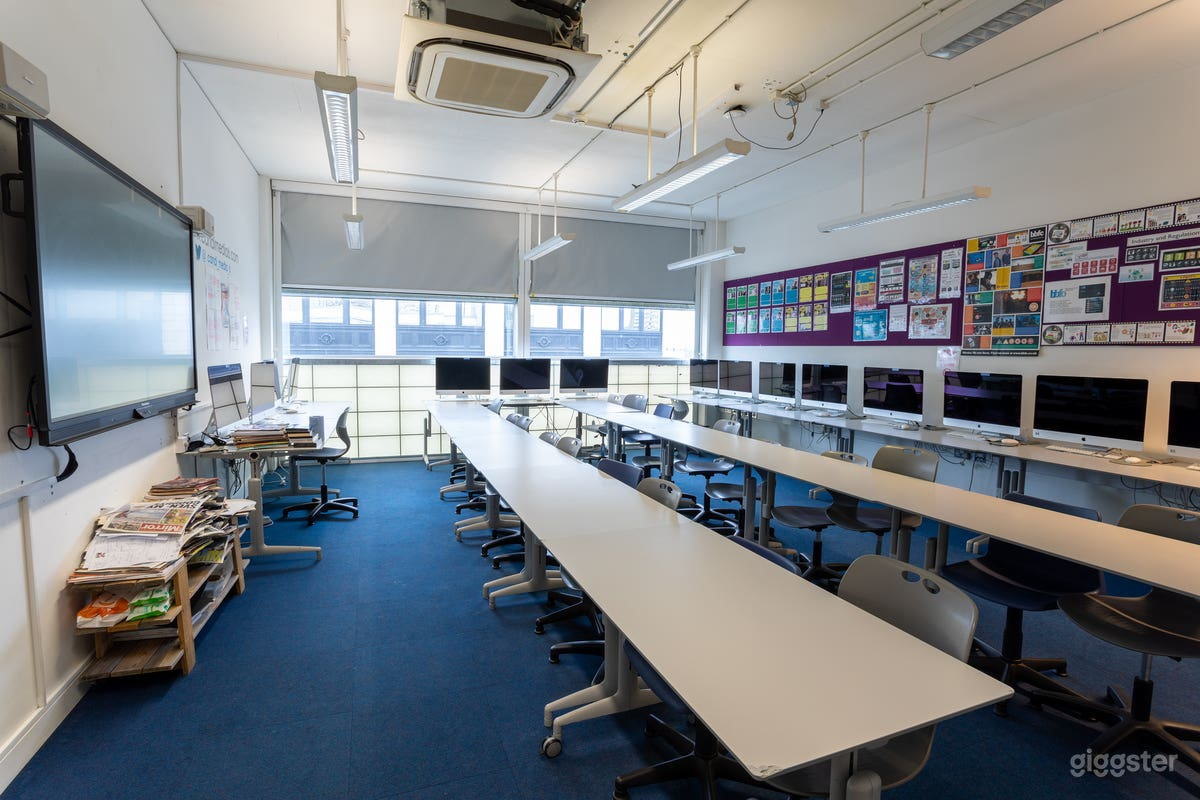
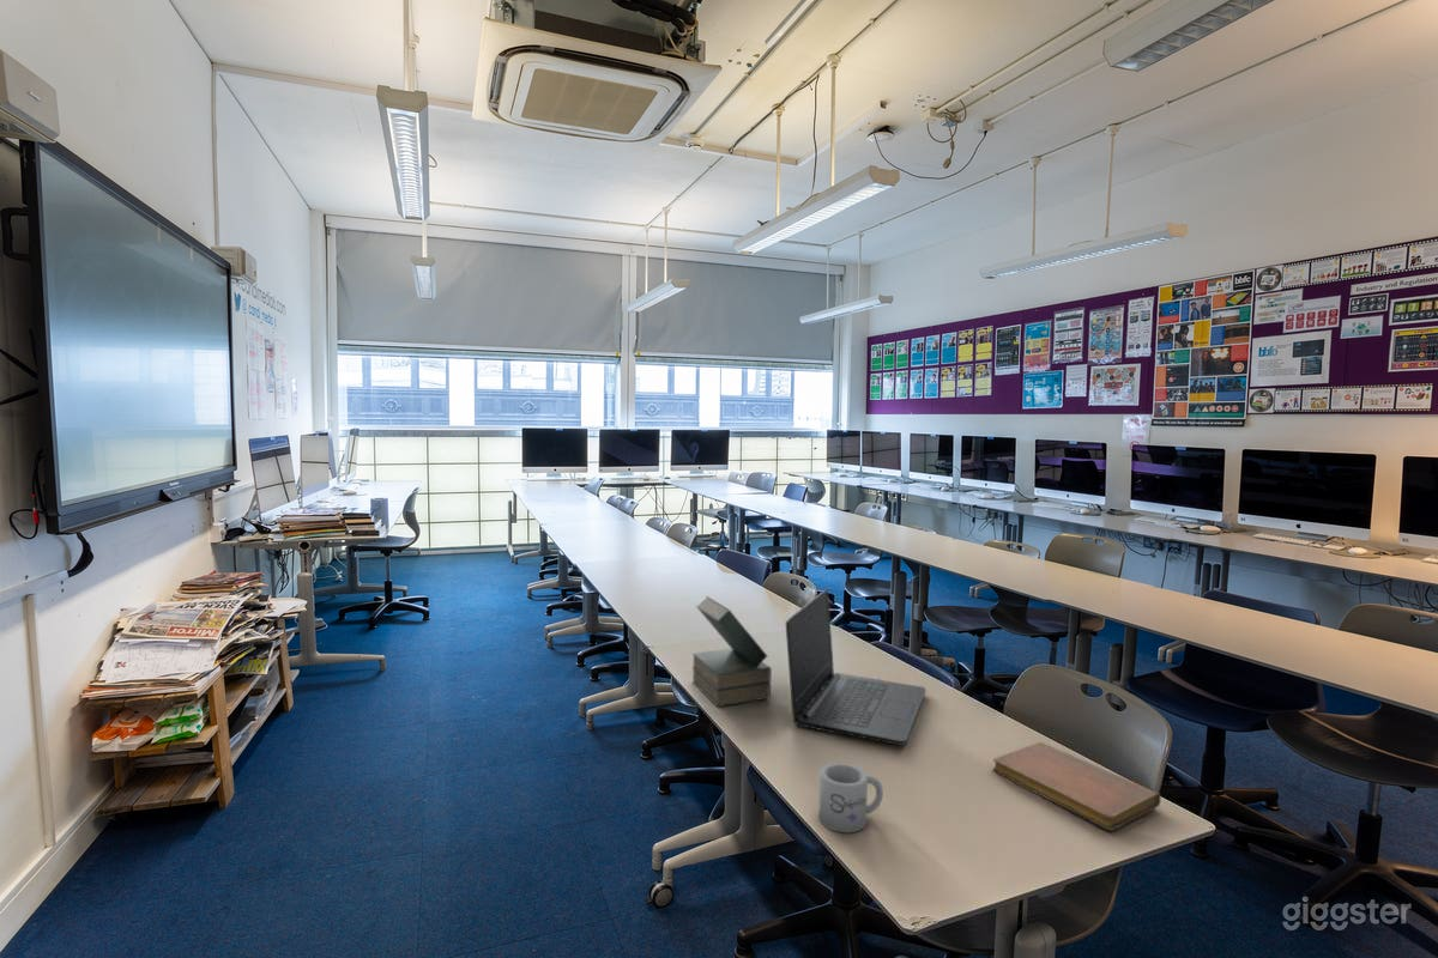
+ book (731, 645)
+ notebook (1071, 781)
+ mug (852, 794)
+ laptop (856, 675)
